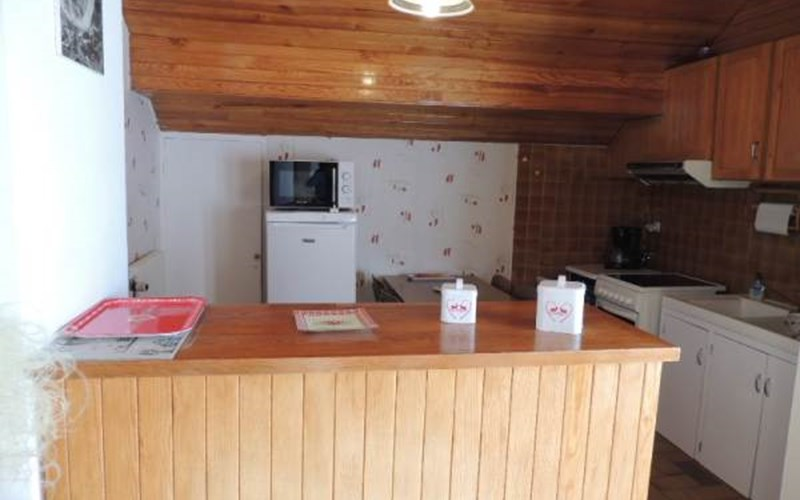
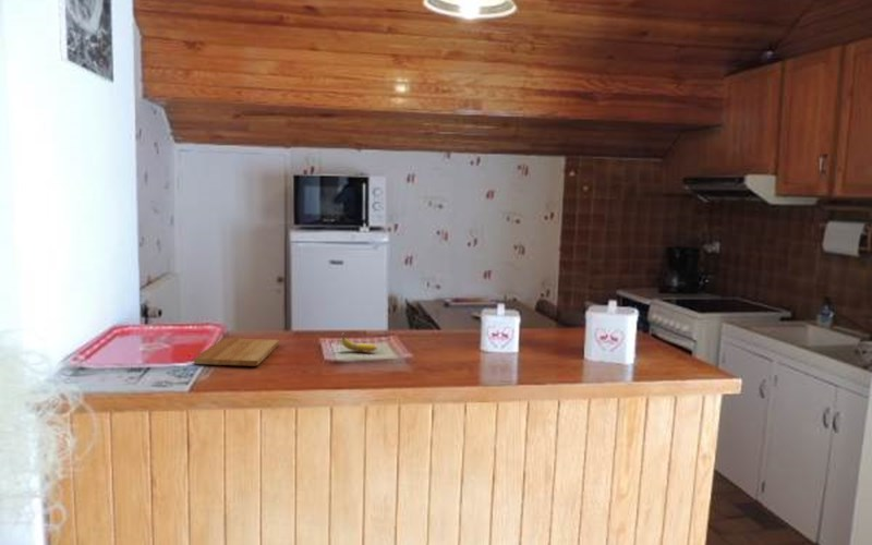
+ fruit (359, 343)
+ cutting board (239, 351)
